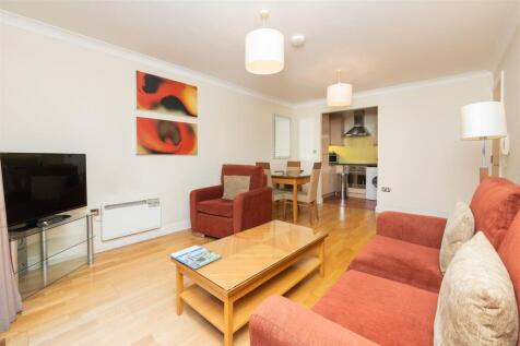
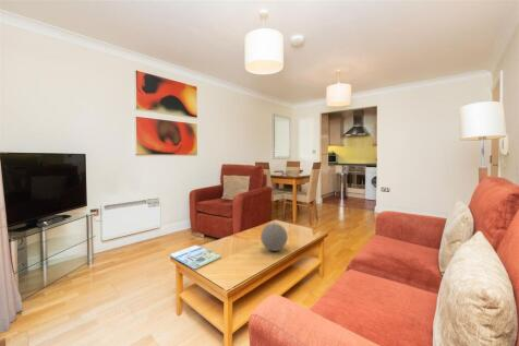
+ decorative ball (274, 237)
